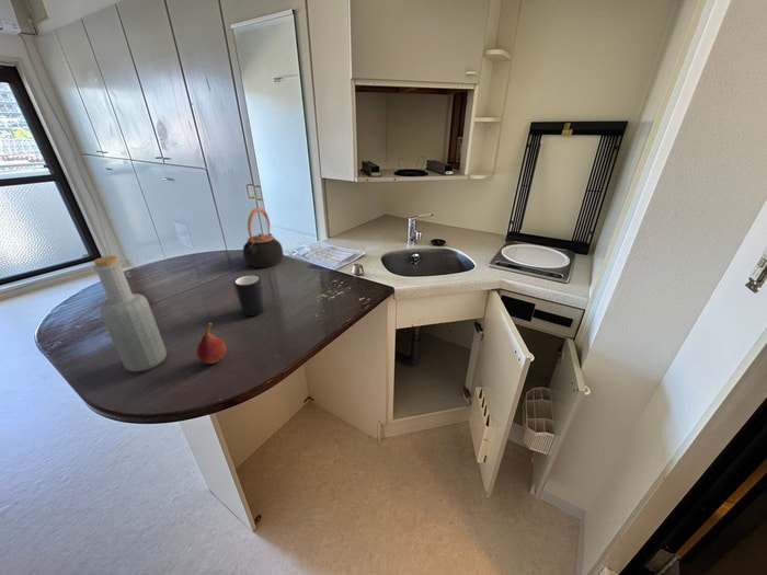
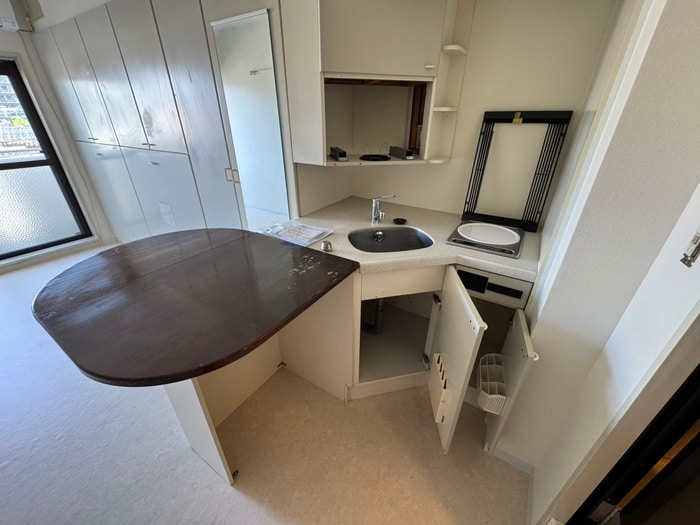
- teapot (259, 237)
- fruit (209, 343)
- mug (252, 294)
- bottle (128, 315)
